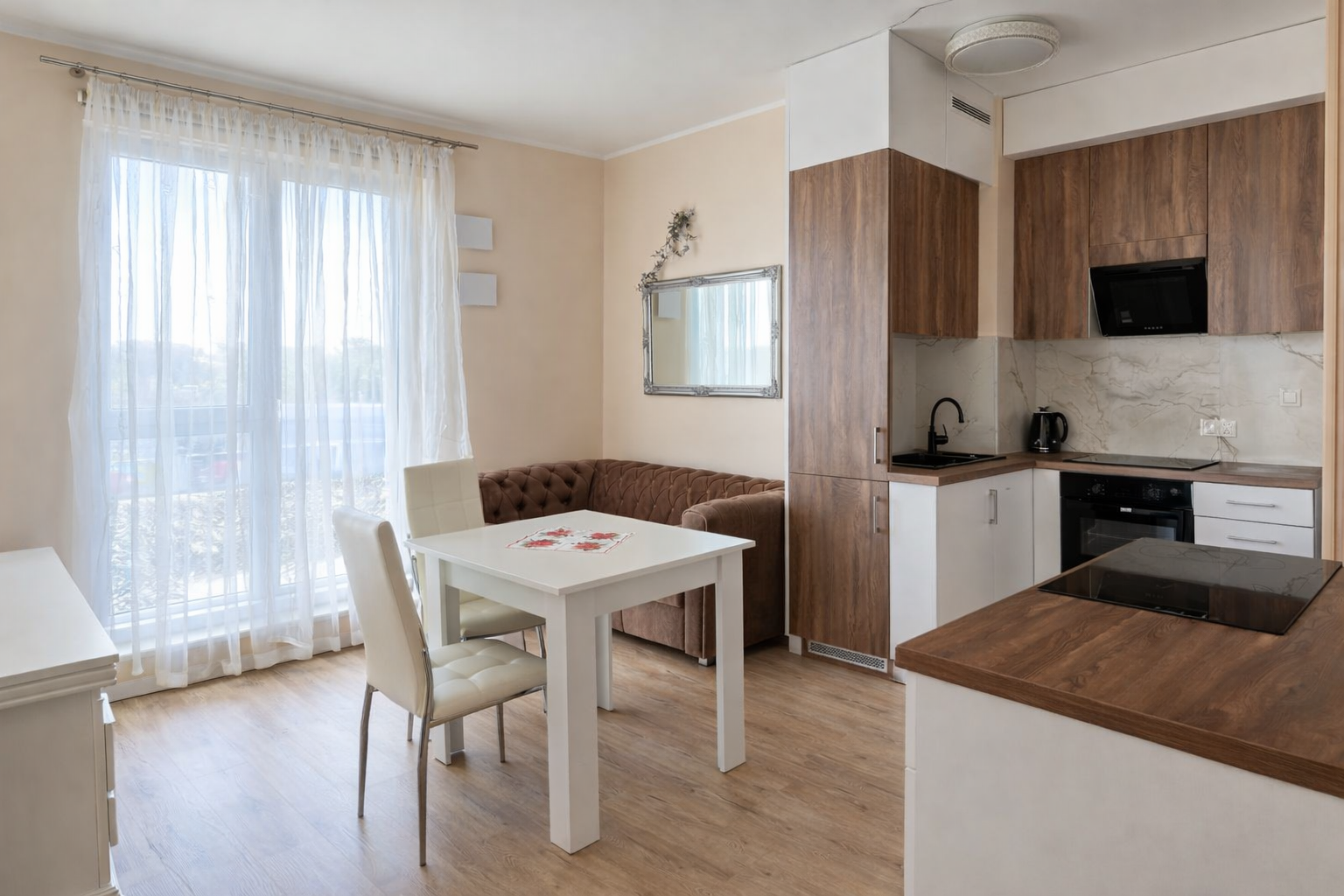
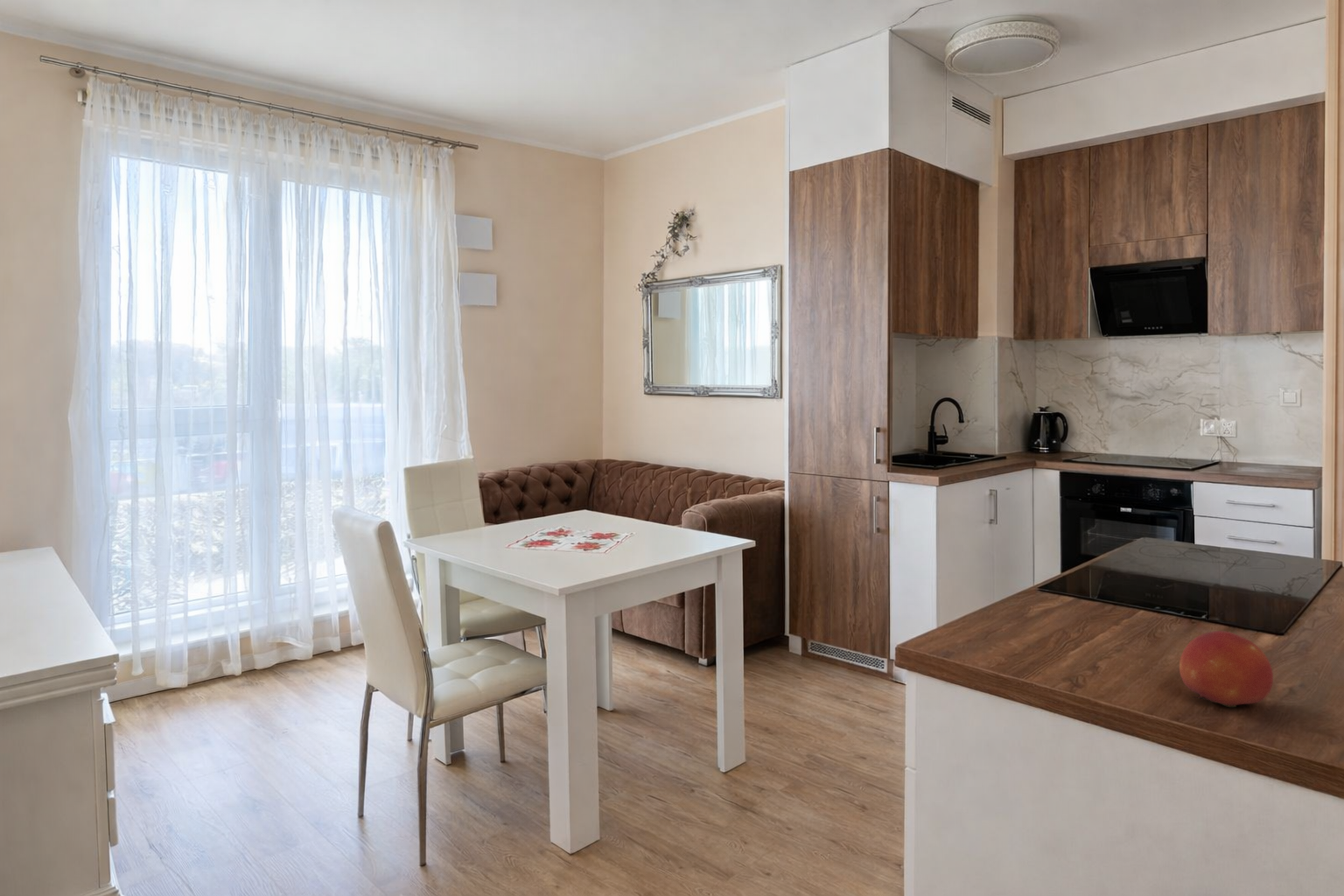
+ fruit (1225, 667)
